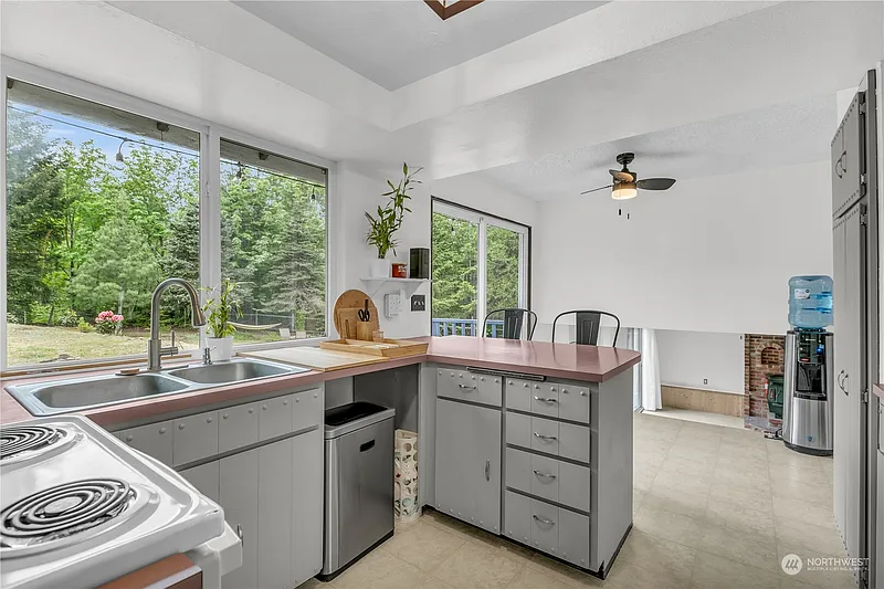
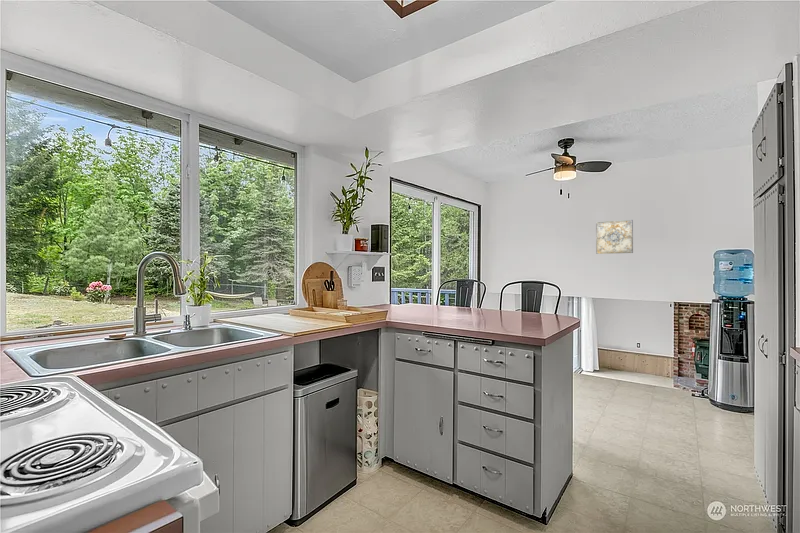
+ wall art (614, 237)
